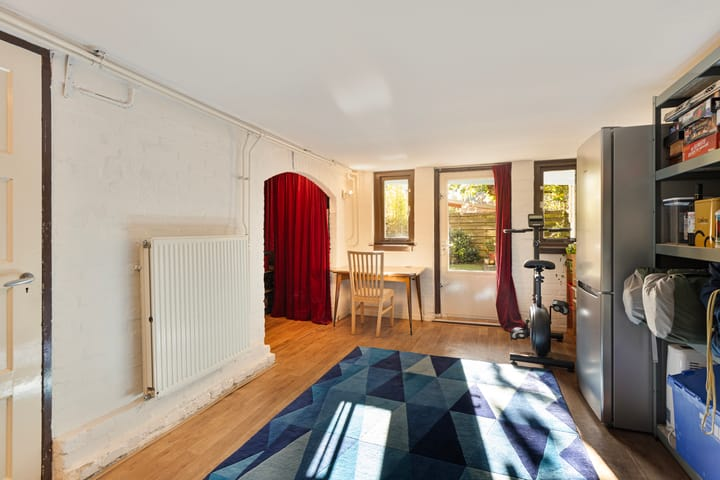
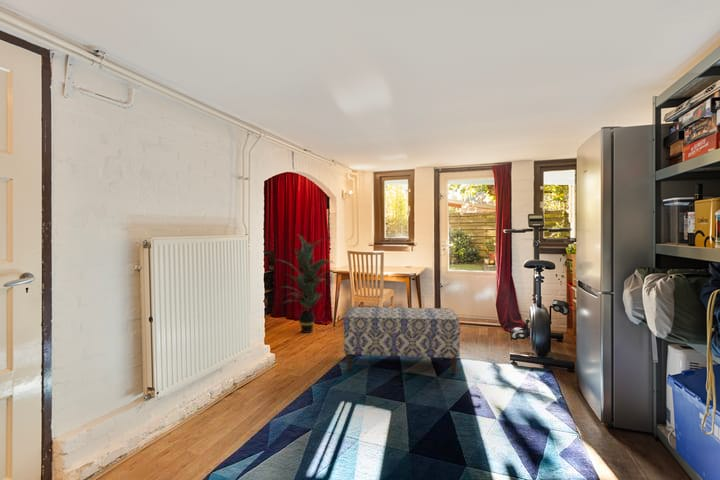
+ bench (400, 337)
+ indoor plant (305, 282)
